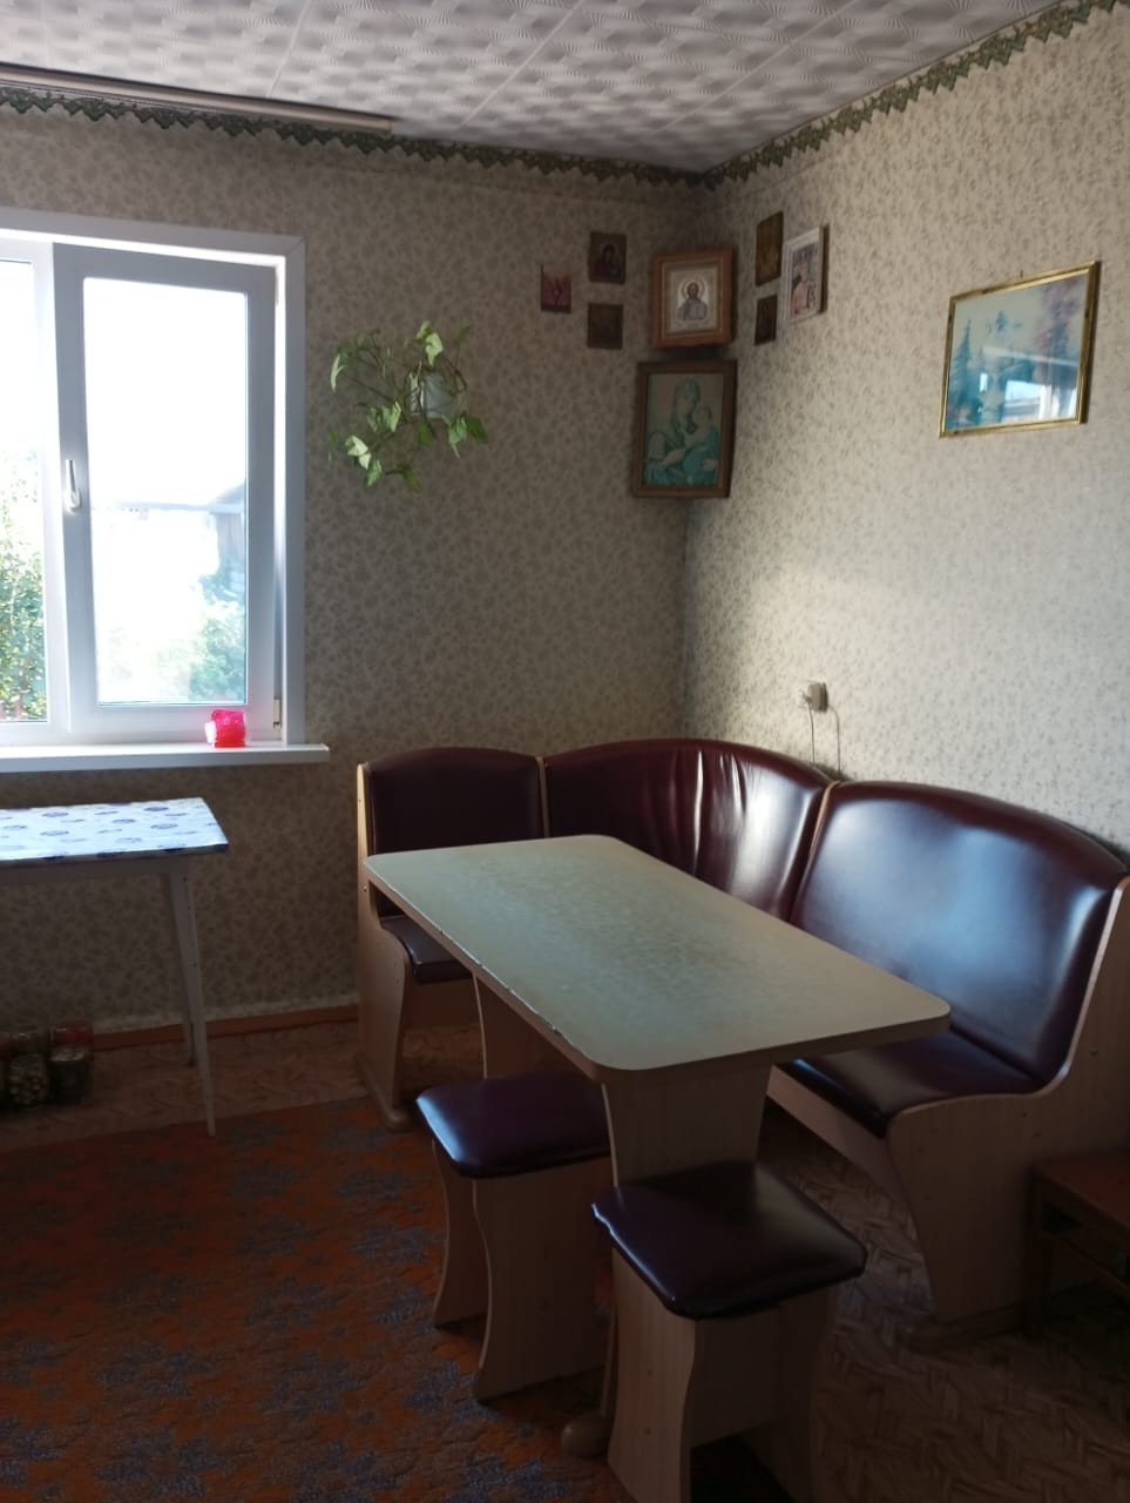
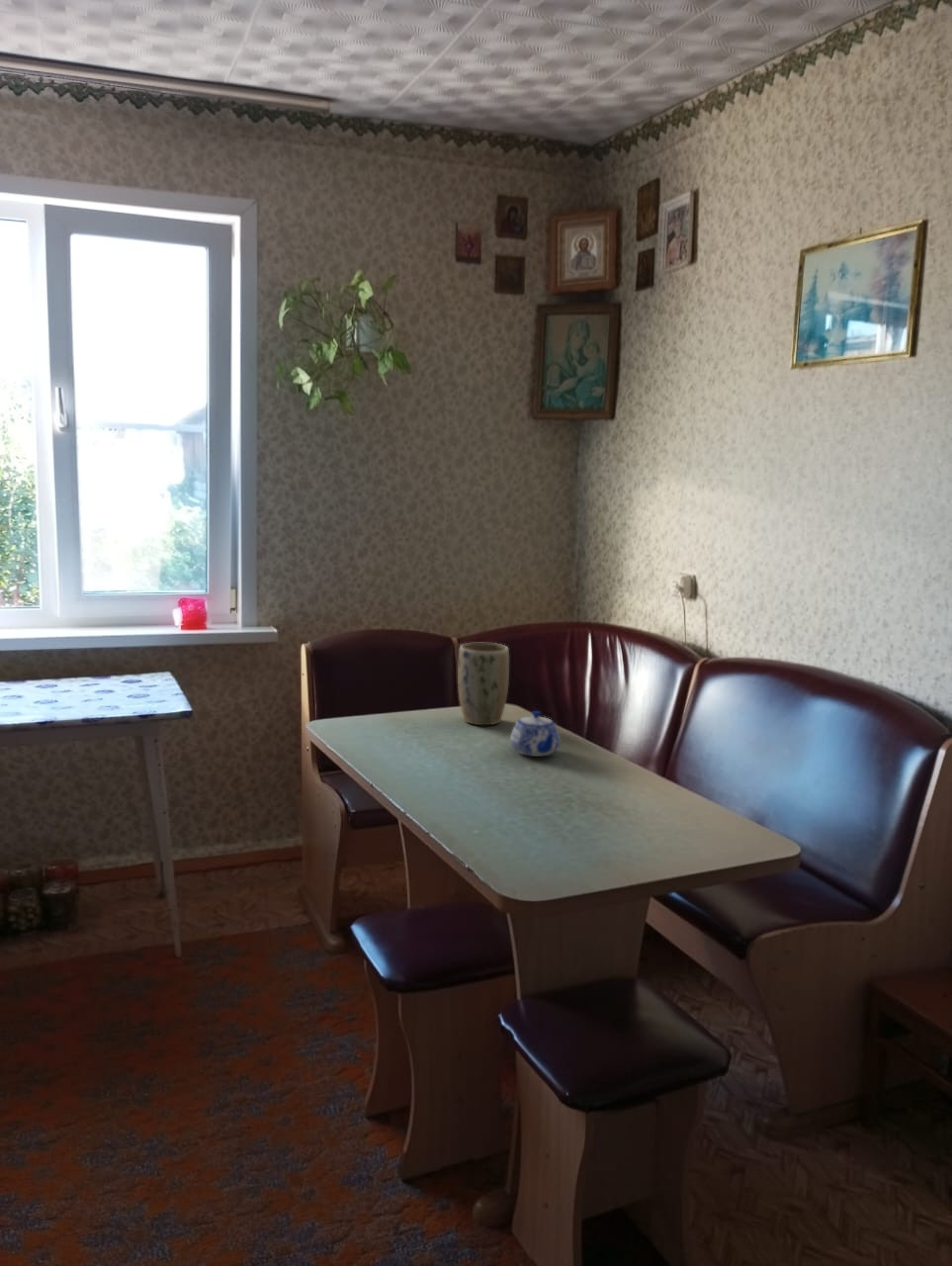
+ teapot (537, 733)
+ plant pot (482, 683)
